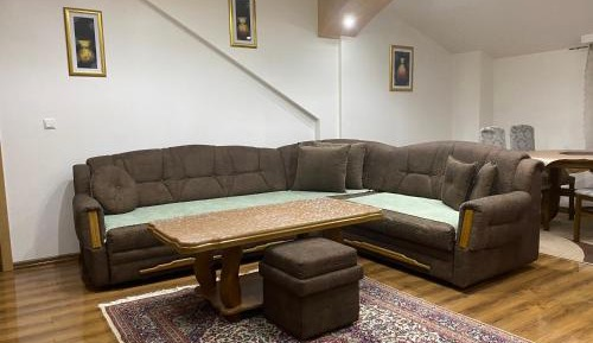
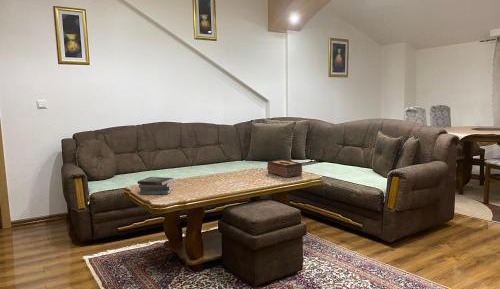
+ tissue box (284, 168)
+ book (156, 185)
